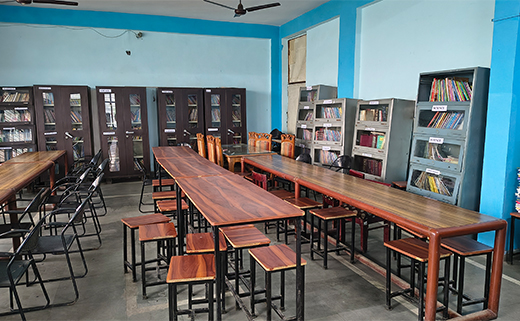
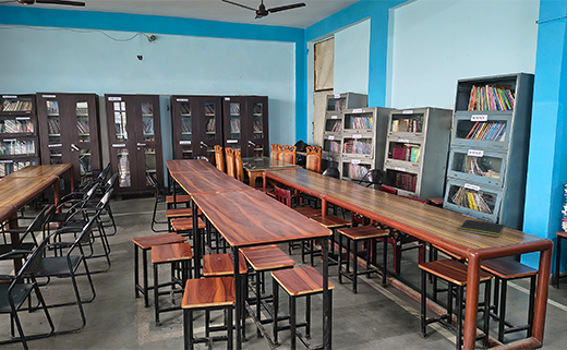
+ notepad (481, 227)
